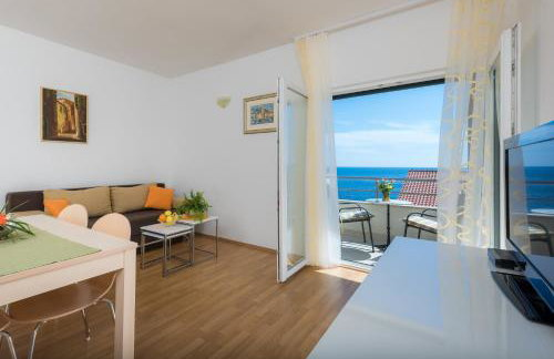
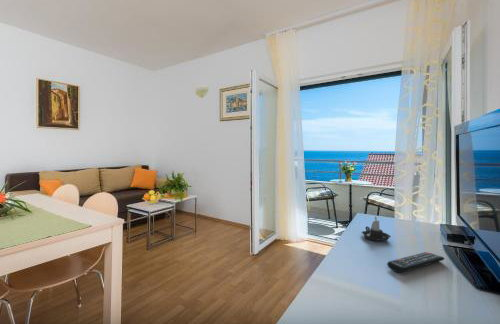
+ candle (374, 226)
+ remote control (416, 261)
